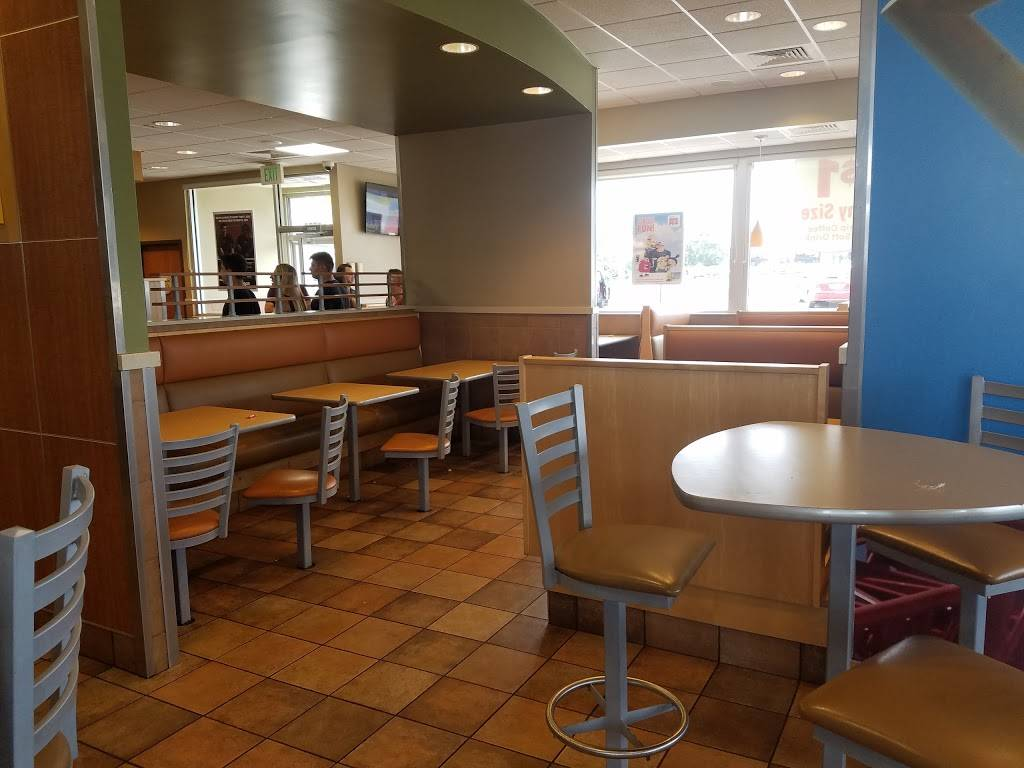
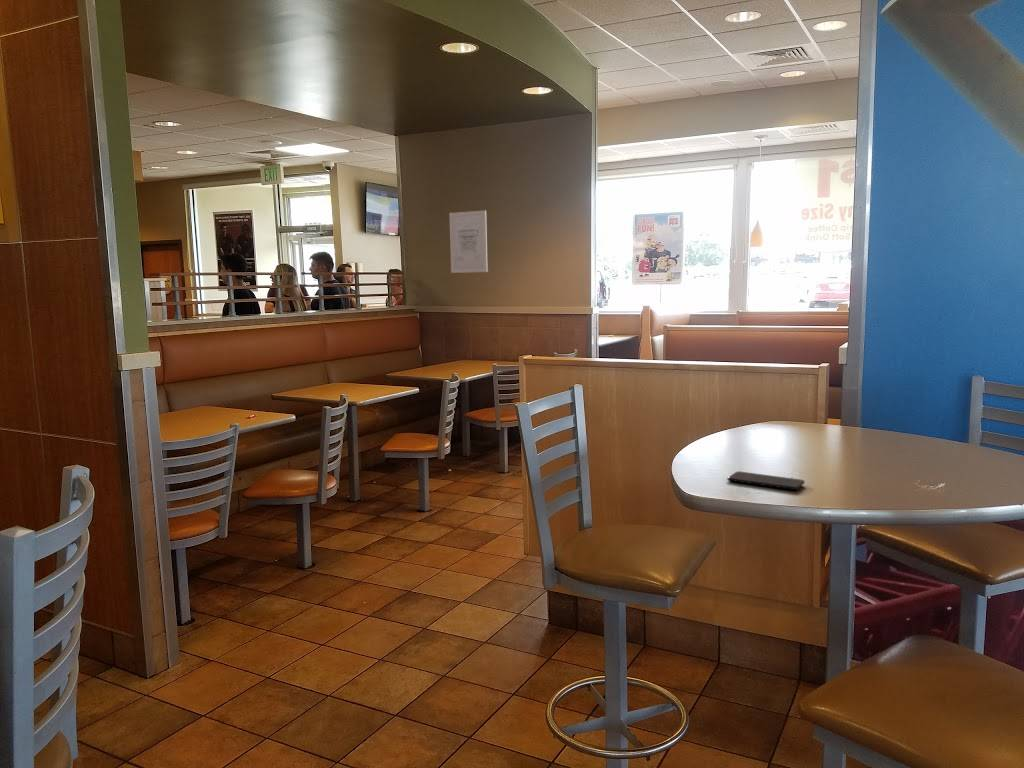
+ wall art (468, 242)
+ smartphone (765, 480)
